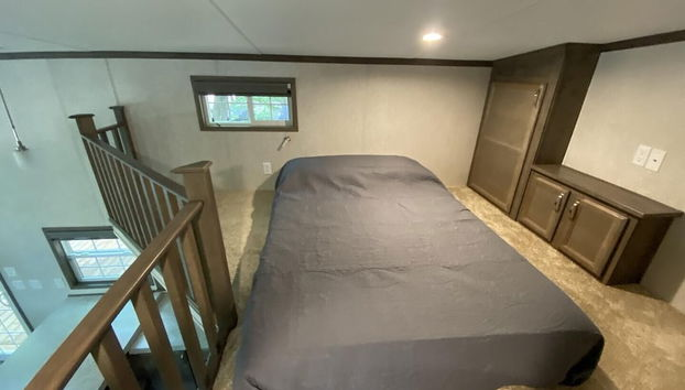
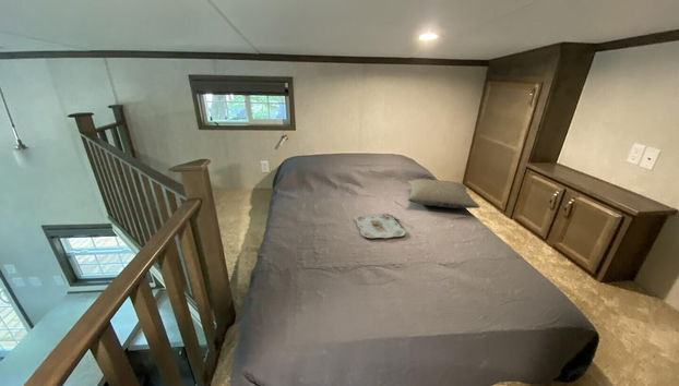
+ pillow (439, 192)
+ serving tray (378, 225)
